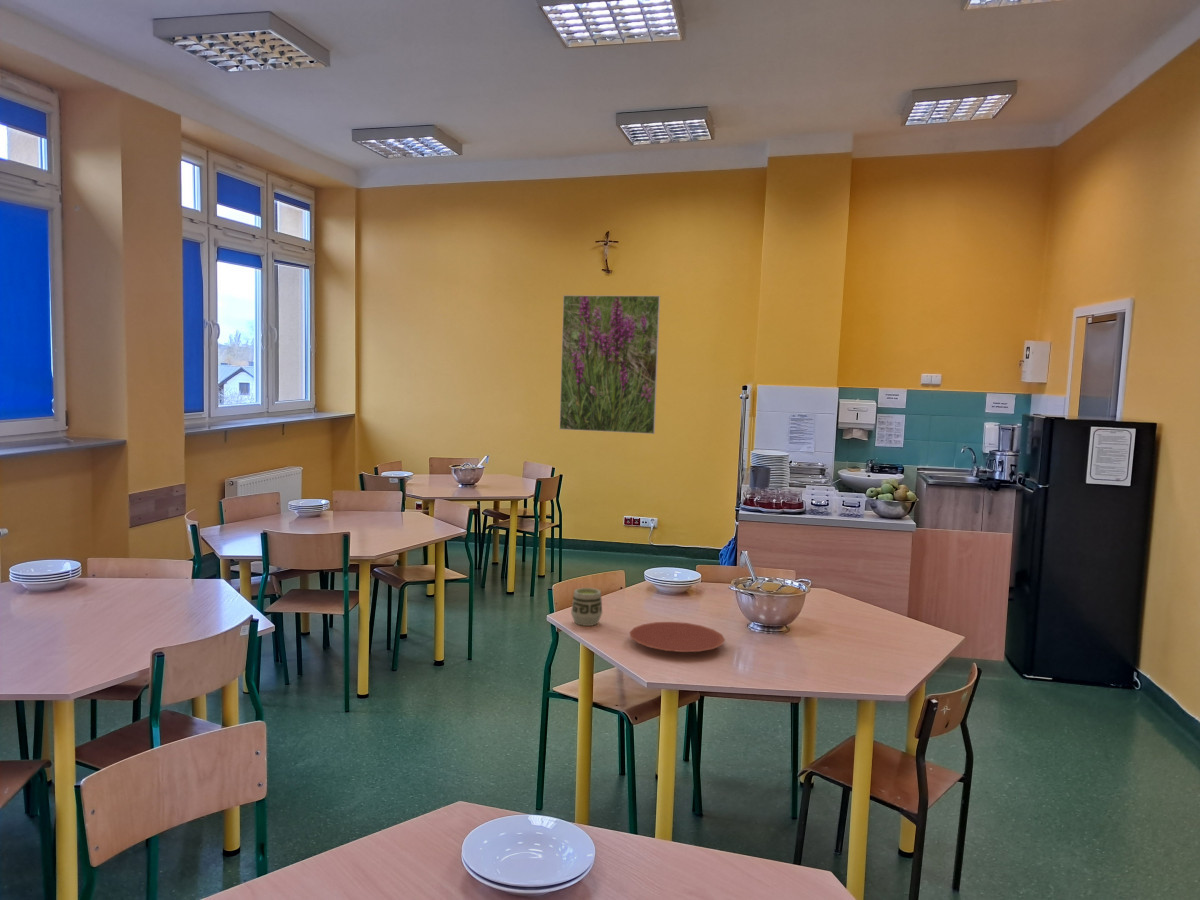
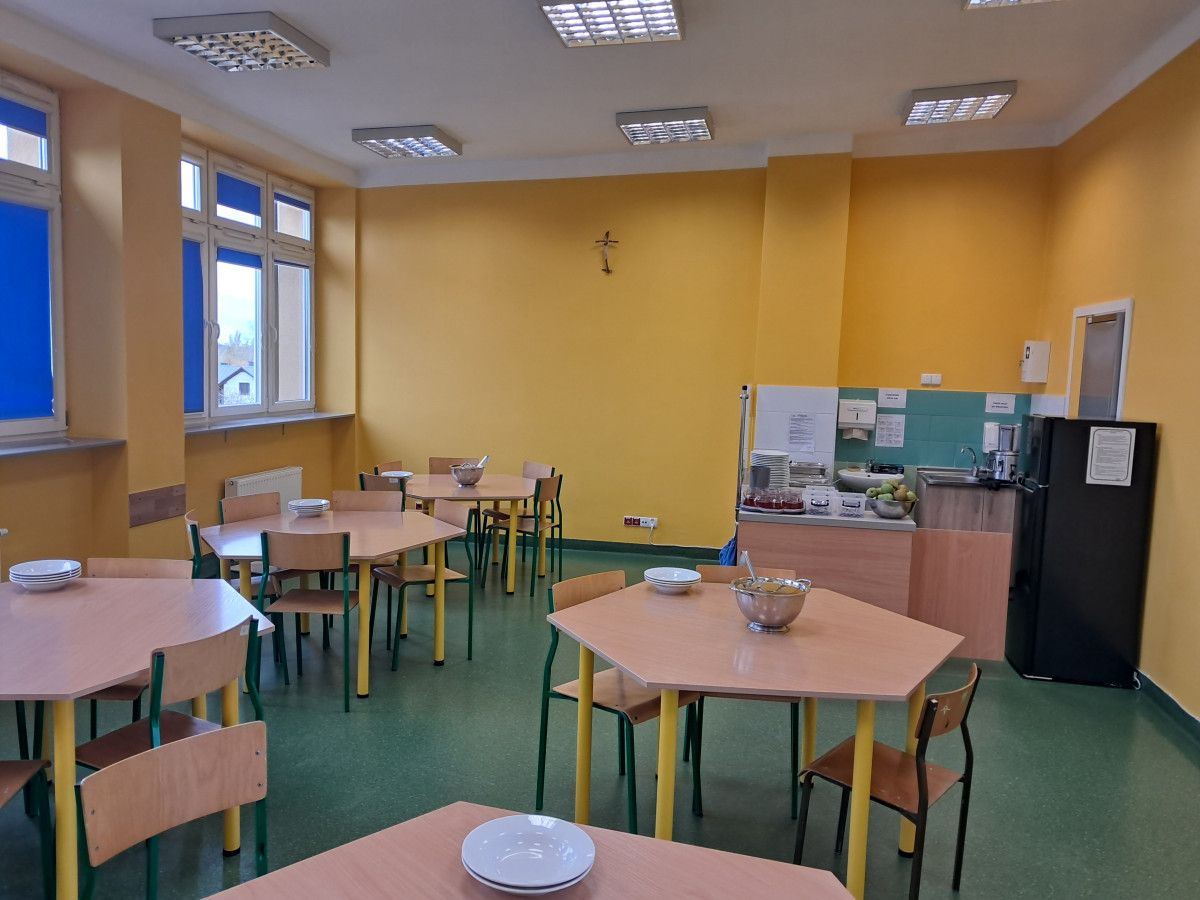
- plate (676, 639)
- cup (587, 606)
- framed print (608, 364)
